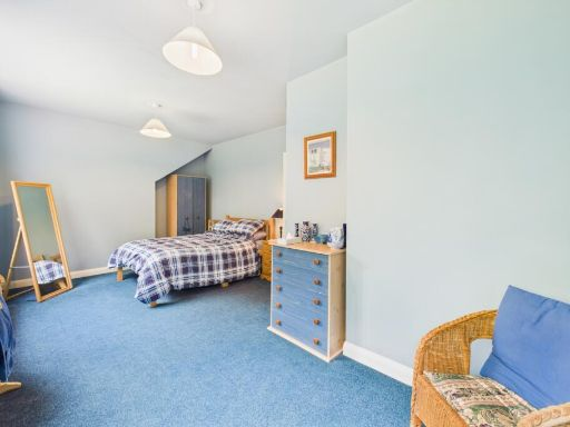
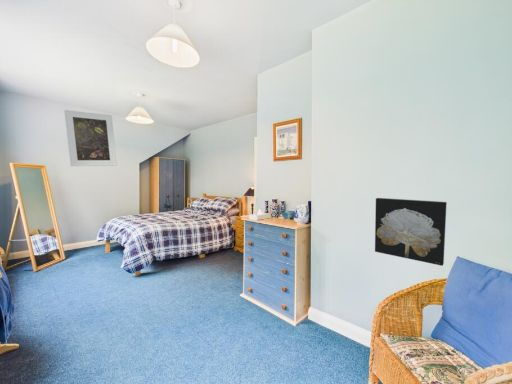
+ wall art (407, 229)
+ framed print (92, 139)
